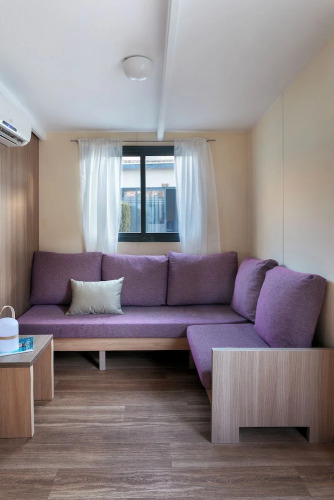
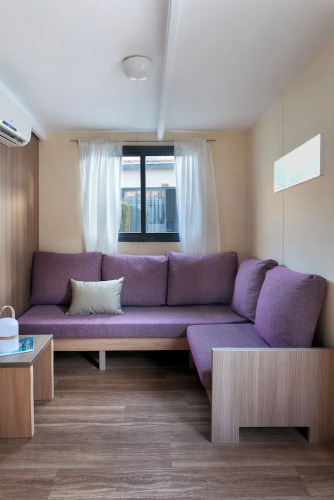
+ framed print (295, 167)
